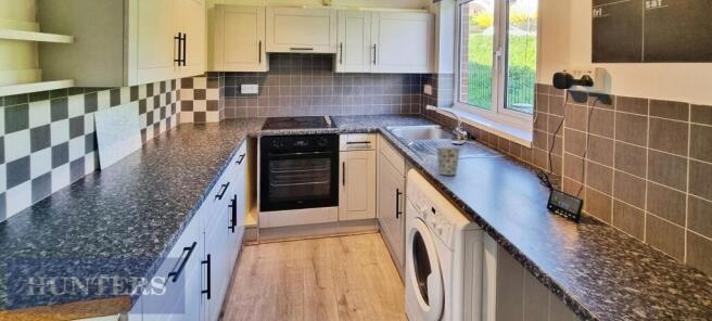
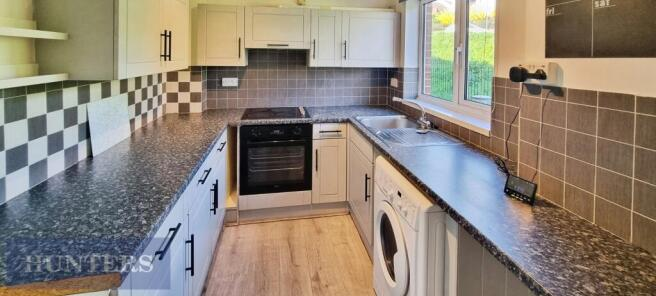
- cup (447, 160)
